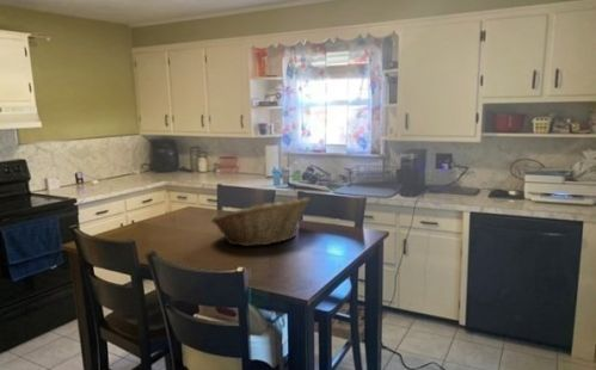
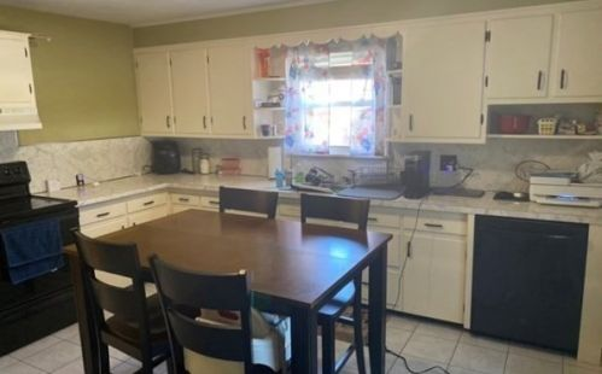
- fruit basket (263, 217)
